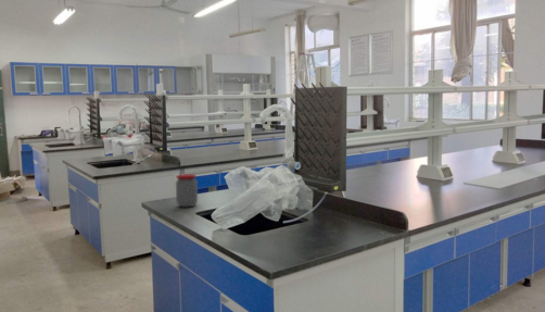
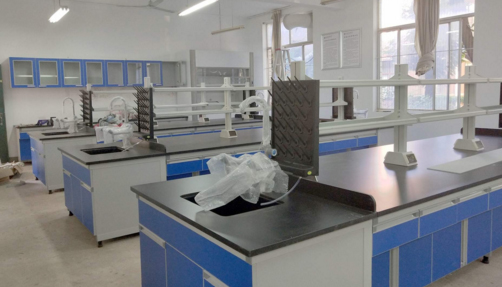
- jar (186, 189)
